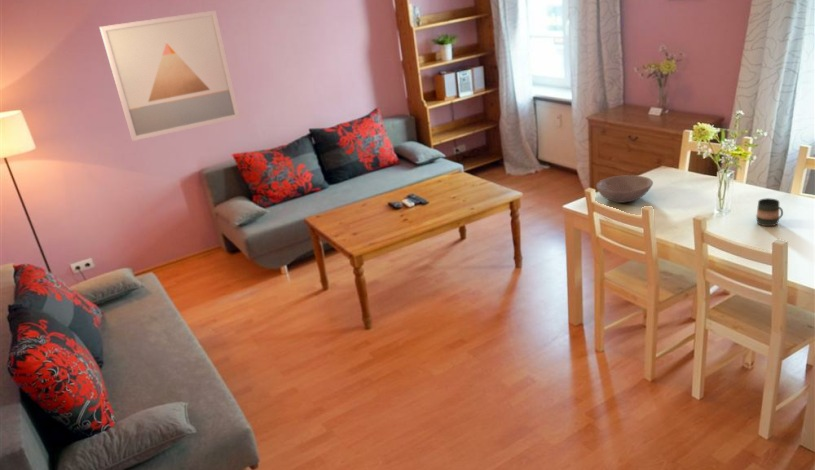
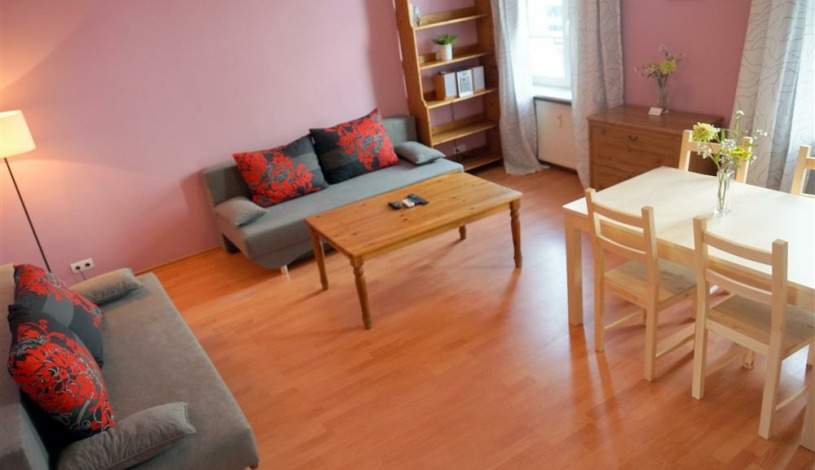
- bowl (624, 190)
- wall art (174, 75)
- mug (771, 213)
